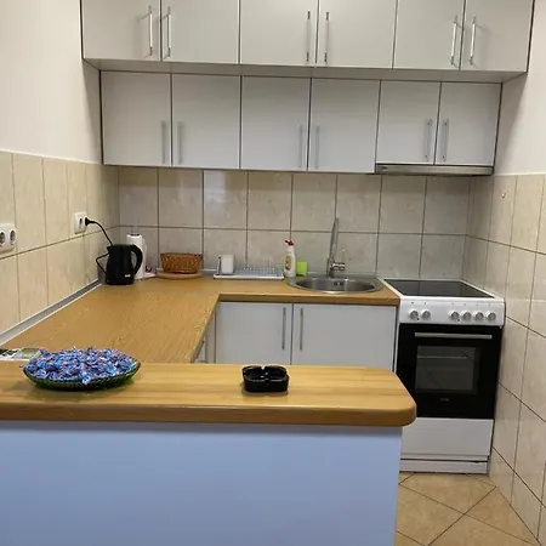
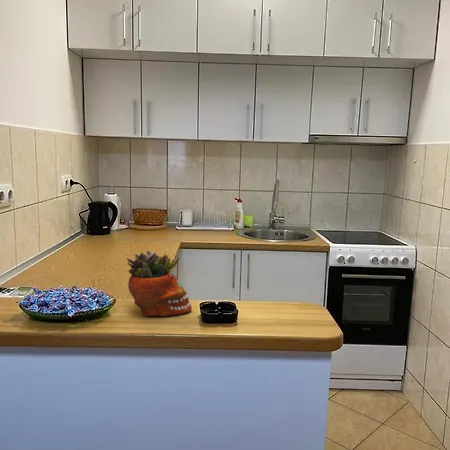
+ succulent planter (159, 280)
